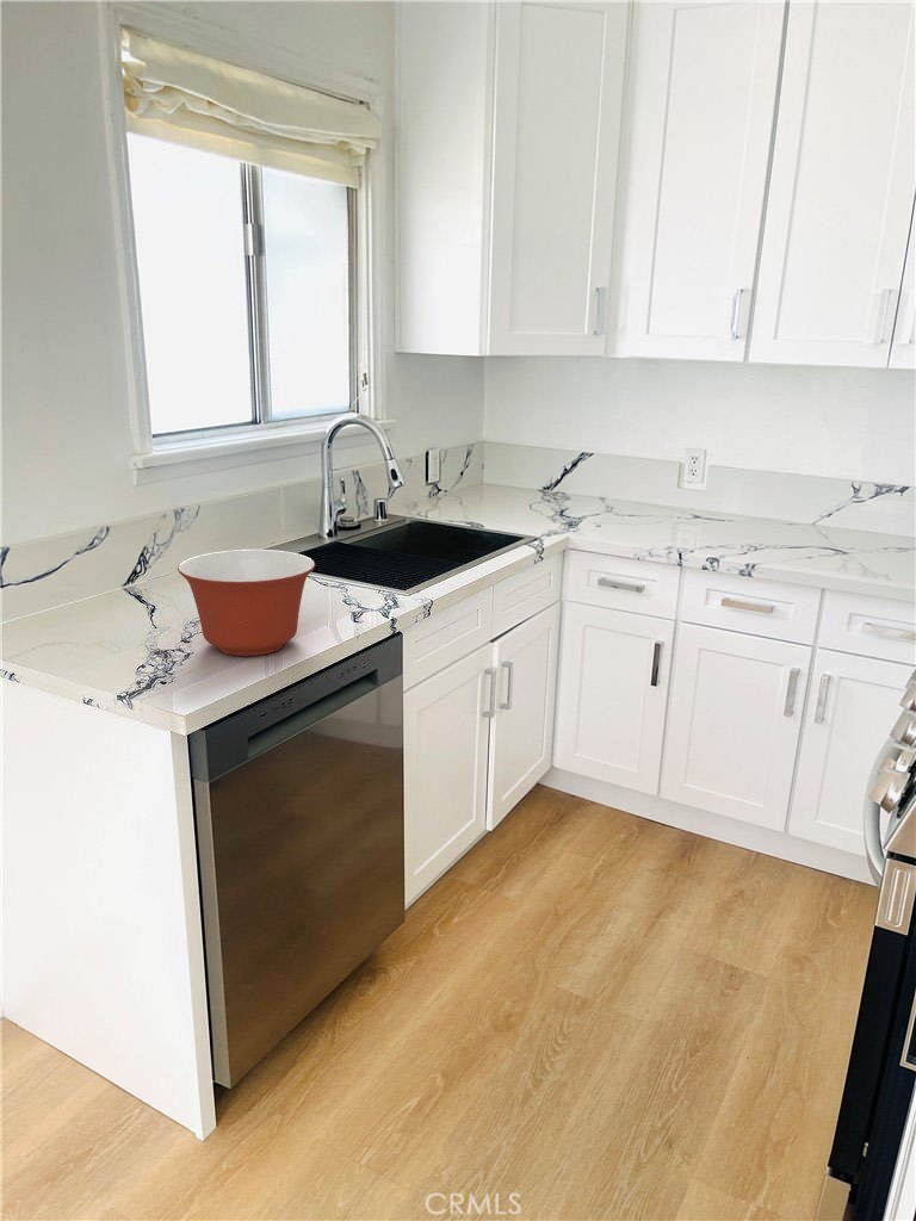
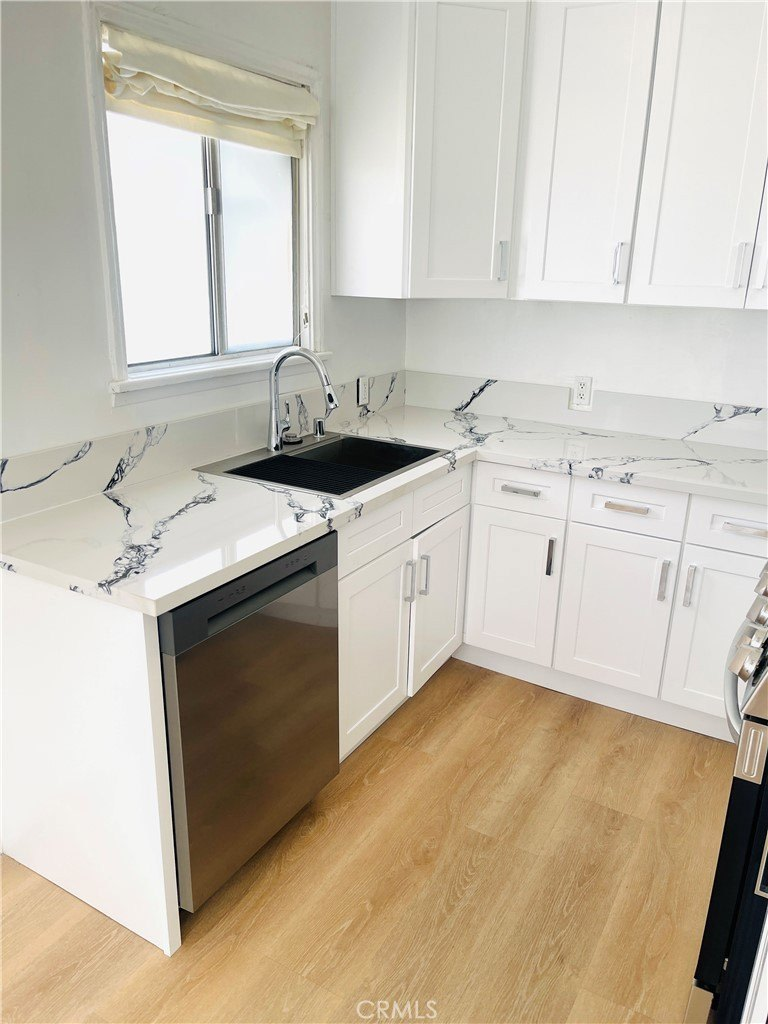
- mixing bowl (248, 605)
